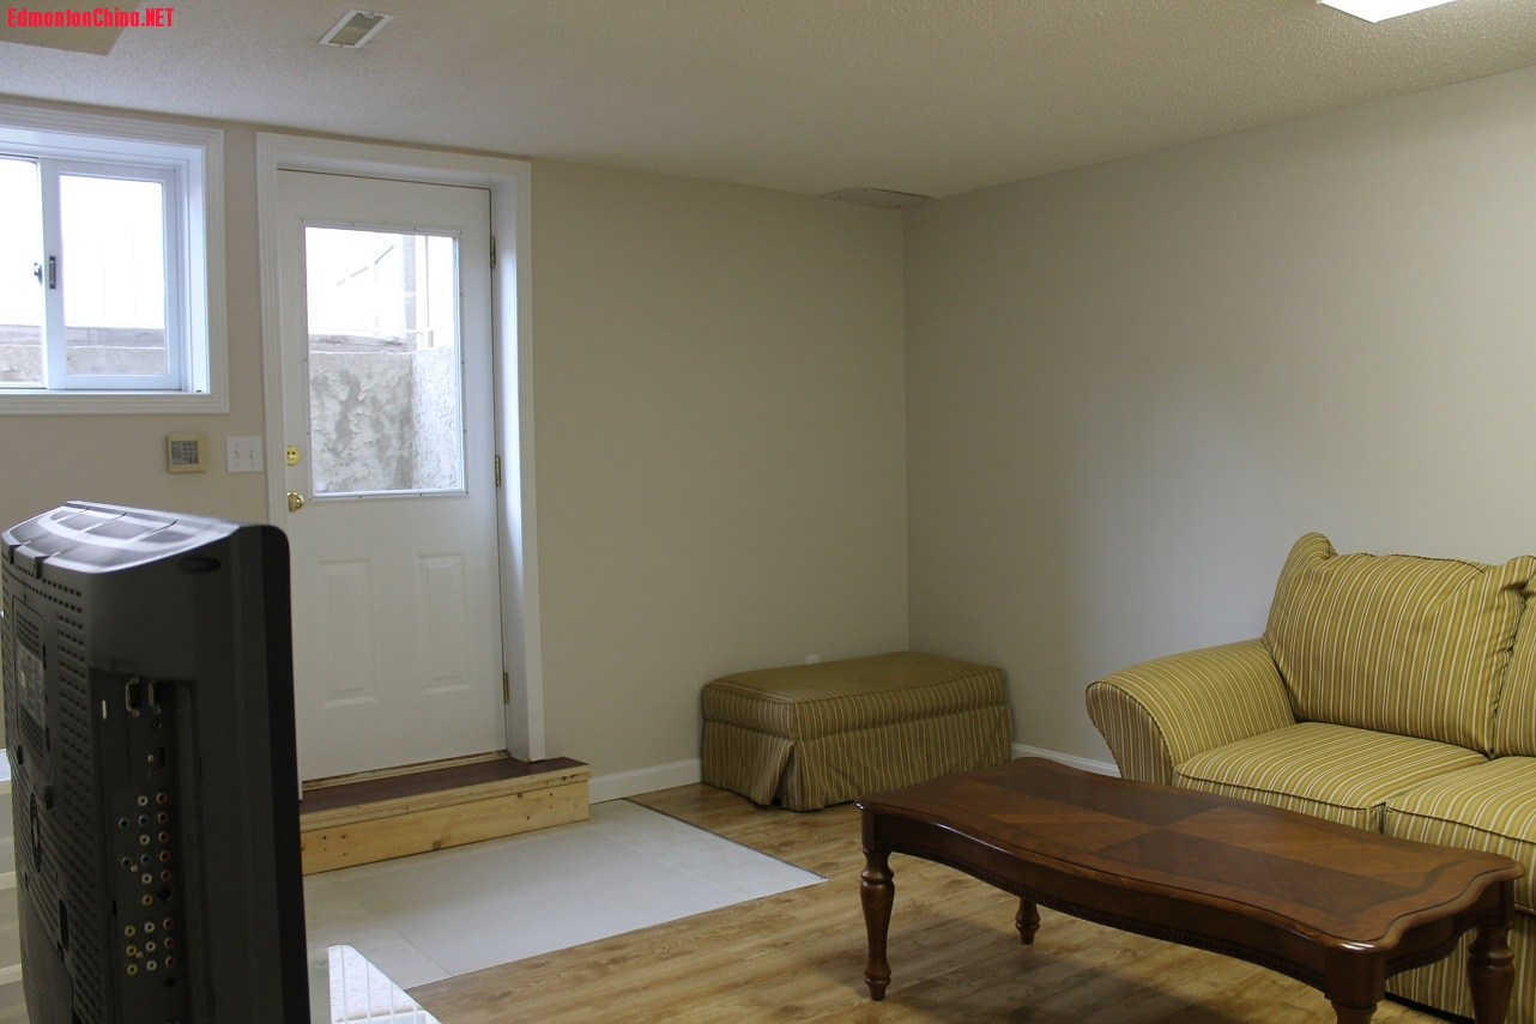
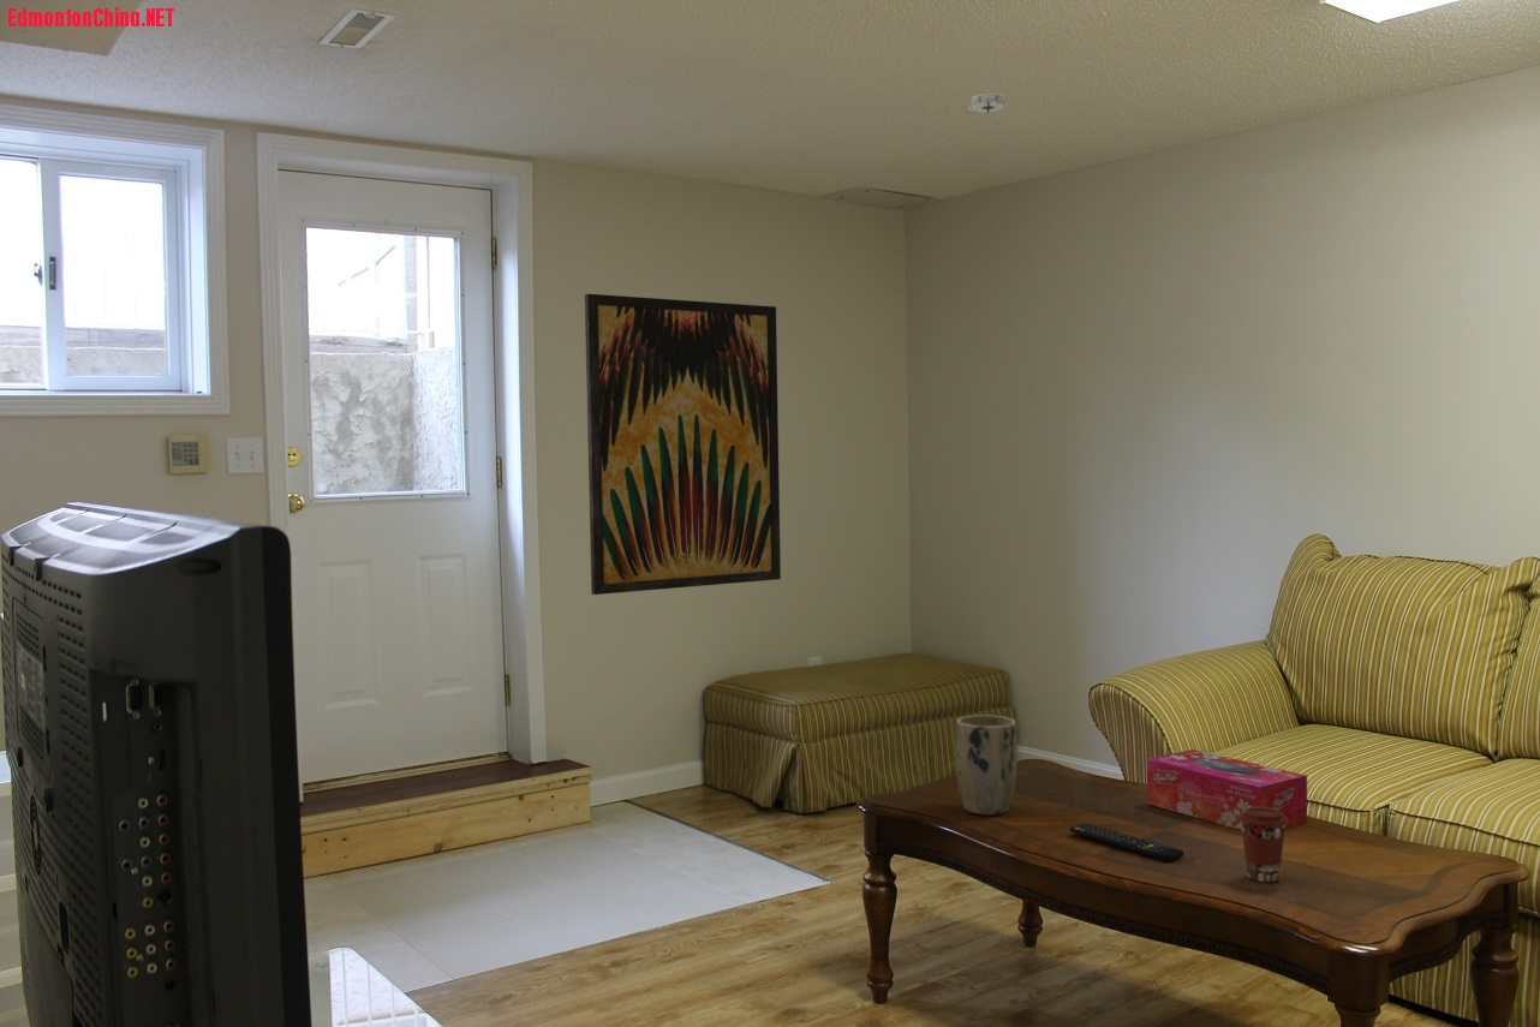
+ tissue box (1224, 789)
+ remote control (1123, 842)
+ coffee cup (1263, 844)
+ wall art (687, 443)
+ plant pot (986, 765)
+ smoke detector (986, 103)
